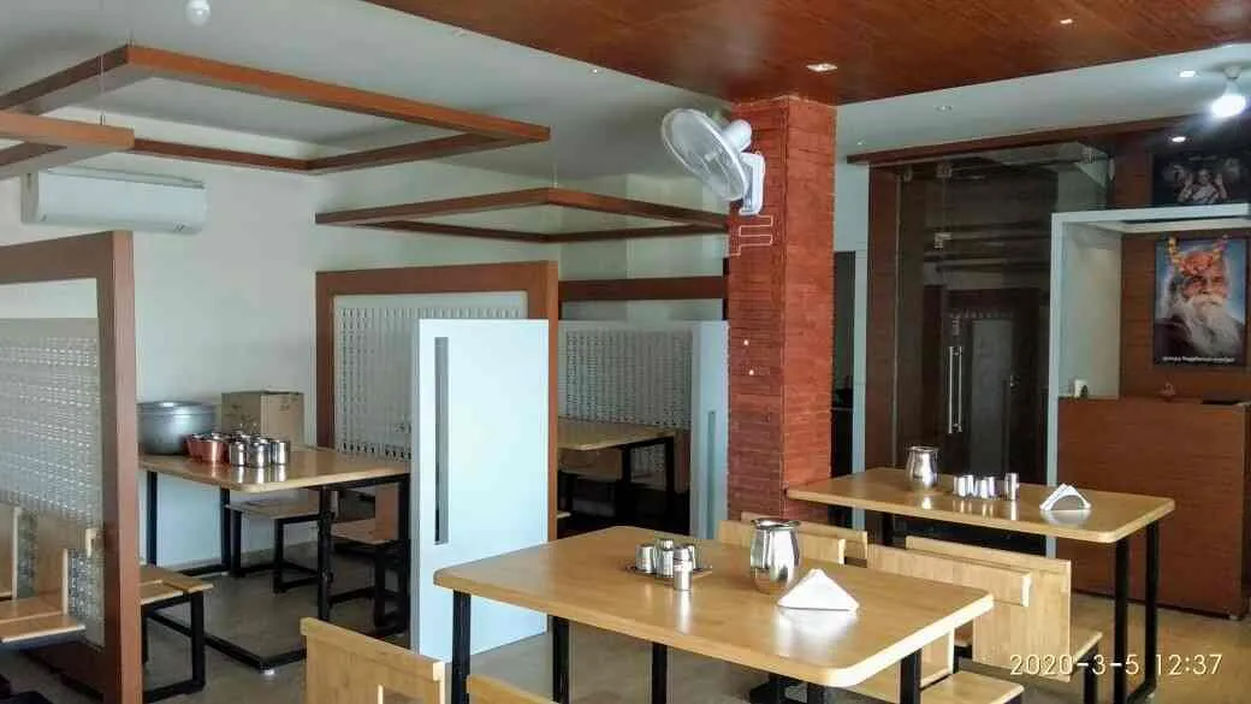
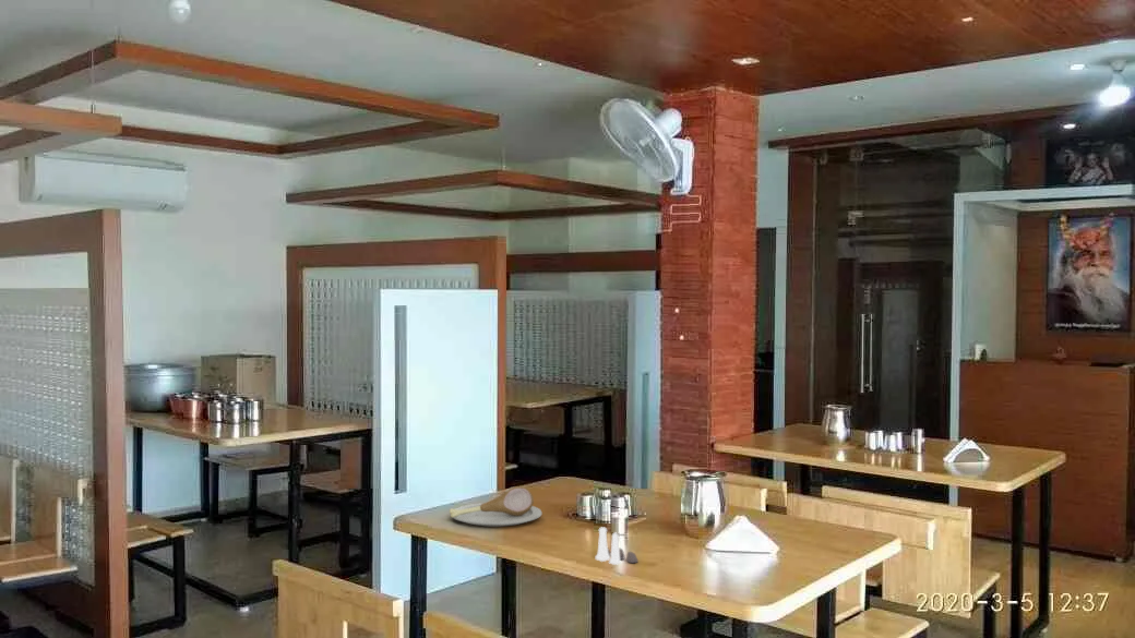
+ salt and pepper shaker set (612, 543)
+ plate (494, 502)
